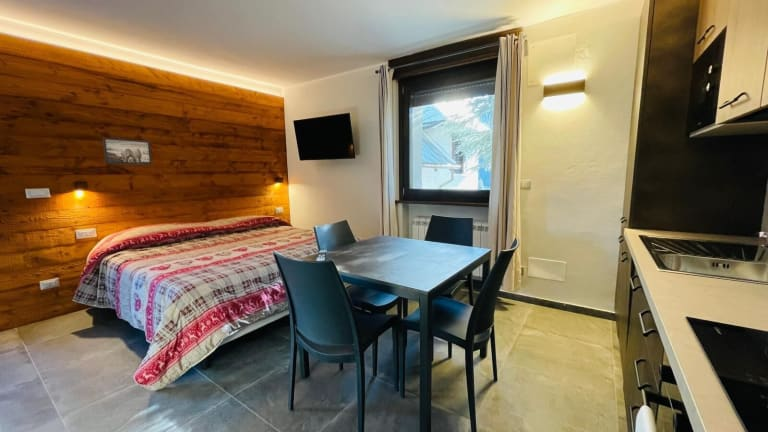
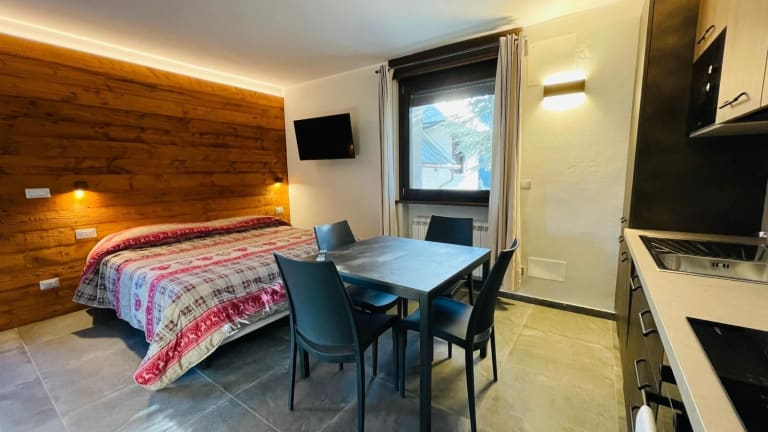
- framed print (128, 152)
